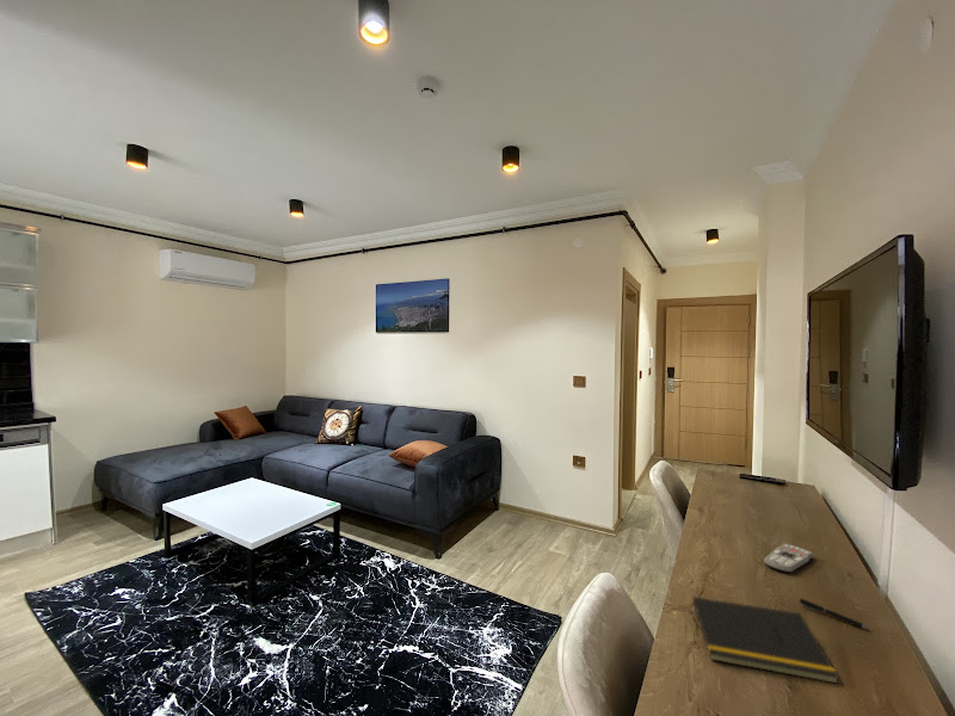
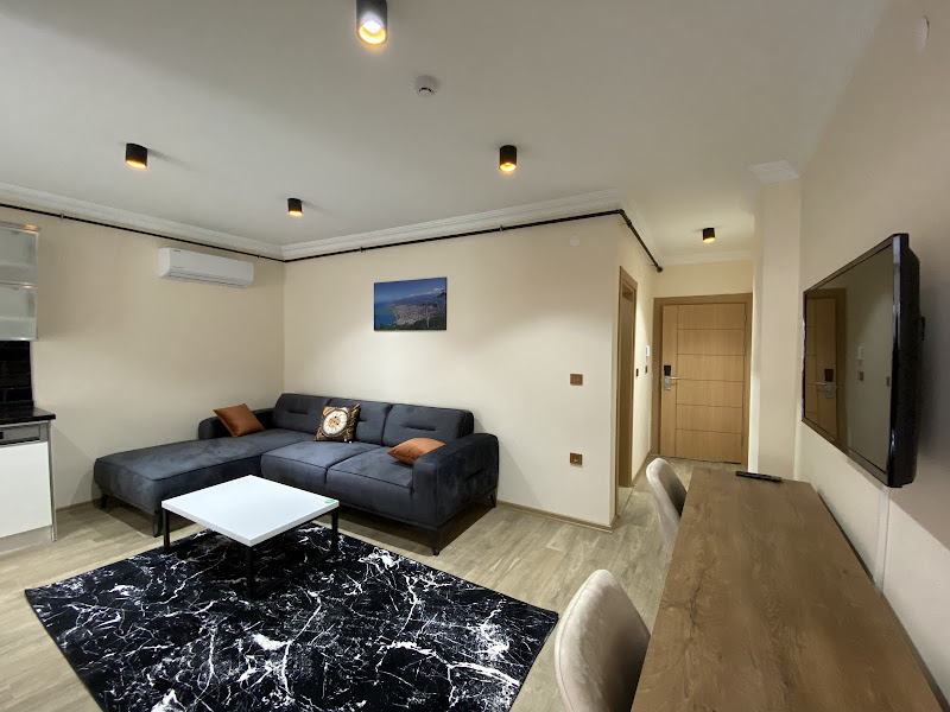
- pen (832, 613)
- notepad (757, 635)
- remote control (787, 557)
